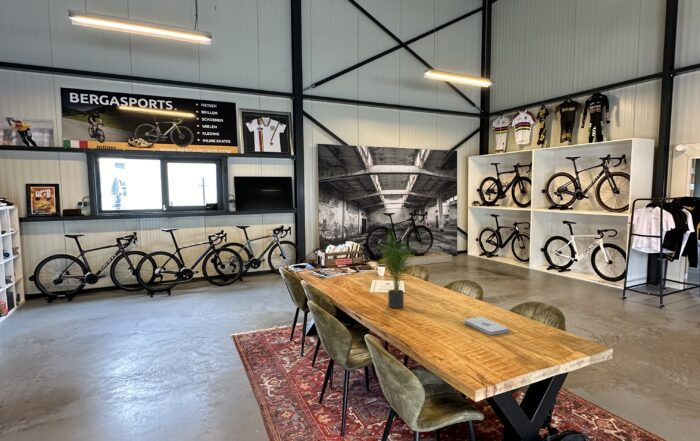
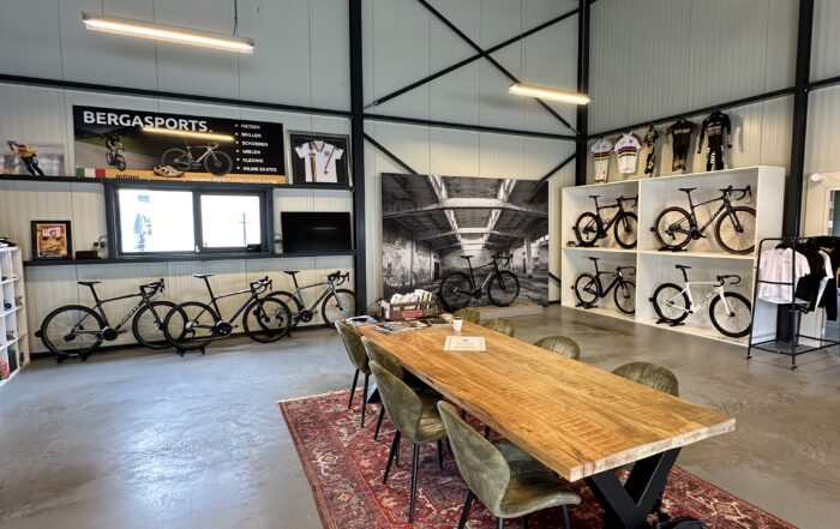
- potted plant (398, 269)
- notepad (485, 325)
